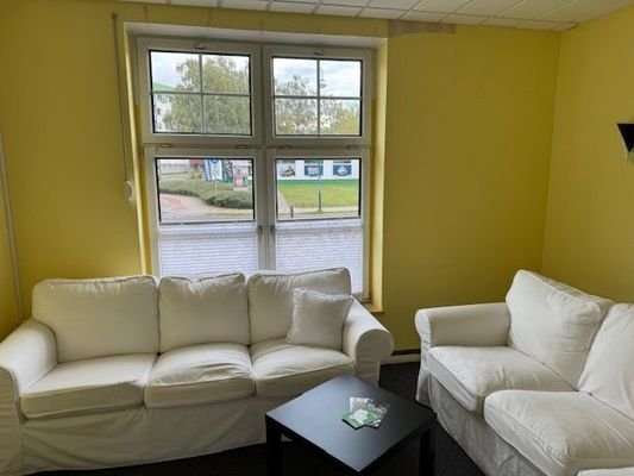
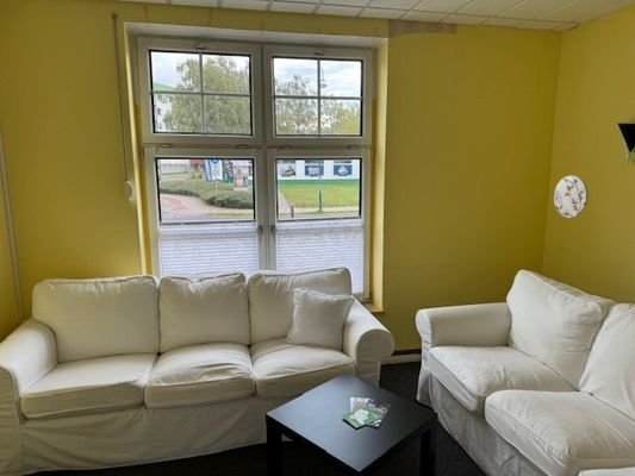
+ decorative plate (569, 196)
